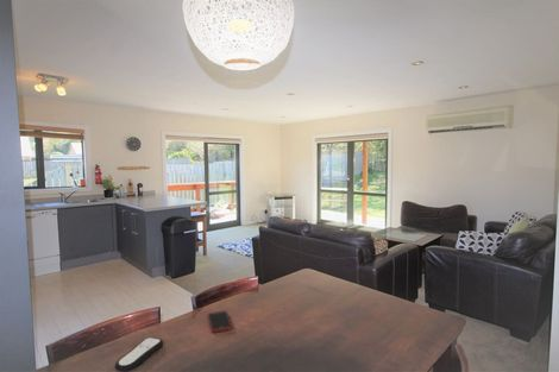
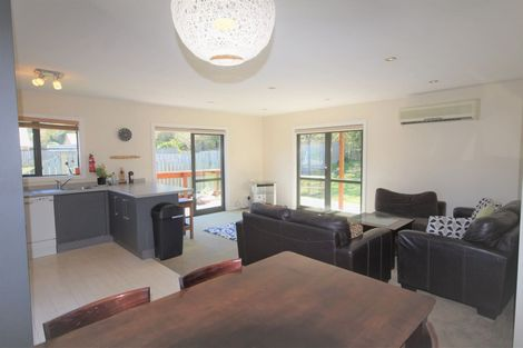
- remote control (139, 353)
- cell phone (219, 321)
